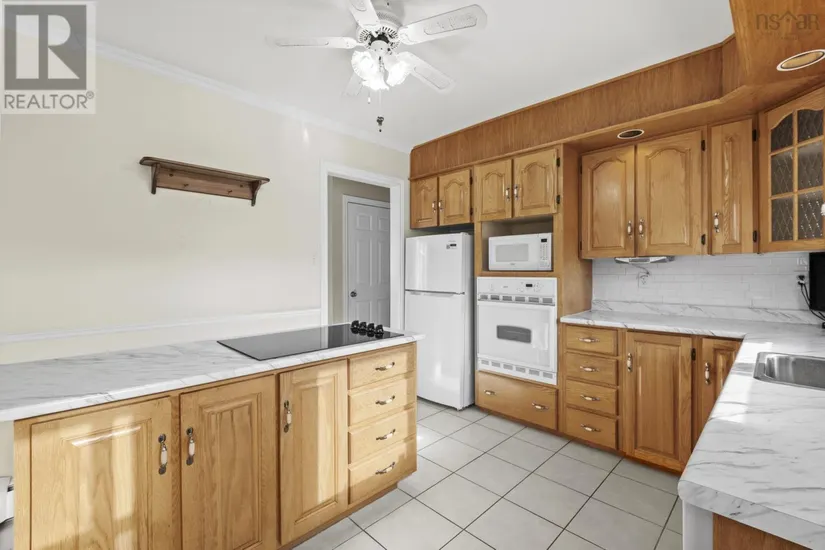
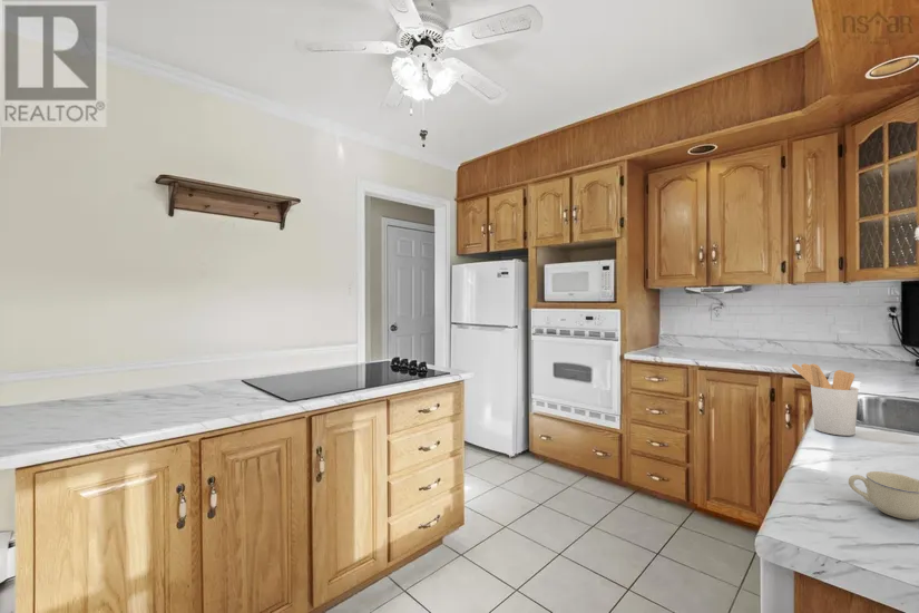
+ cup (888, 495)
+ utensil holder (824, 396)
